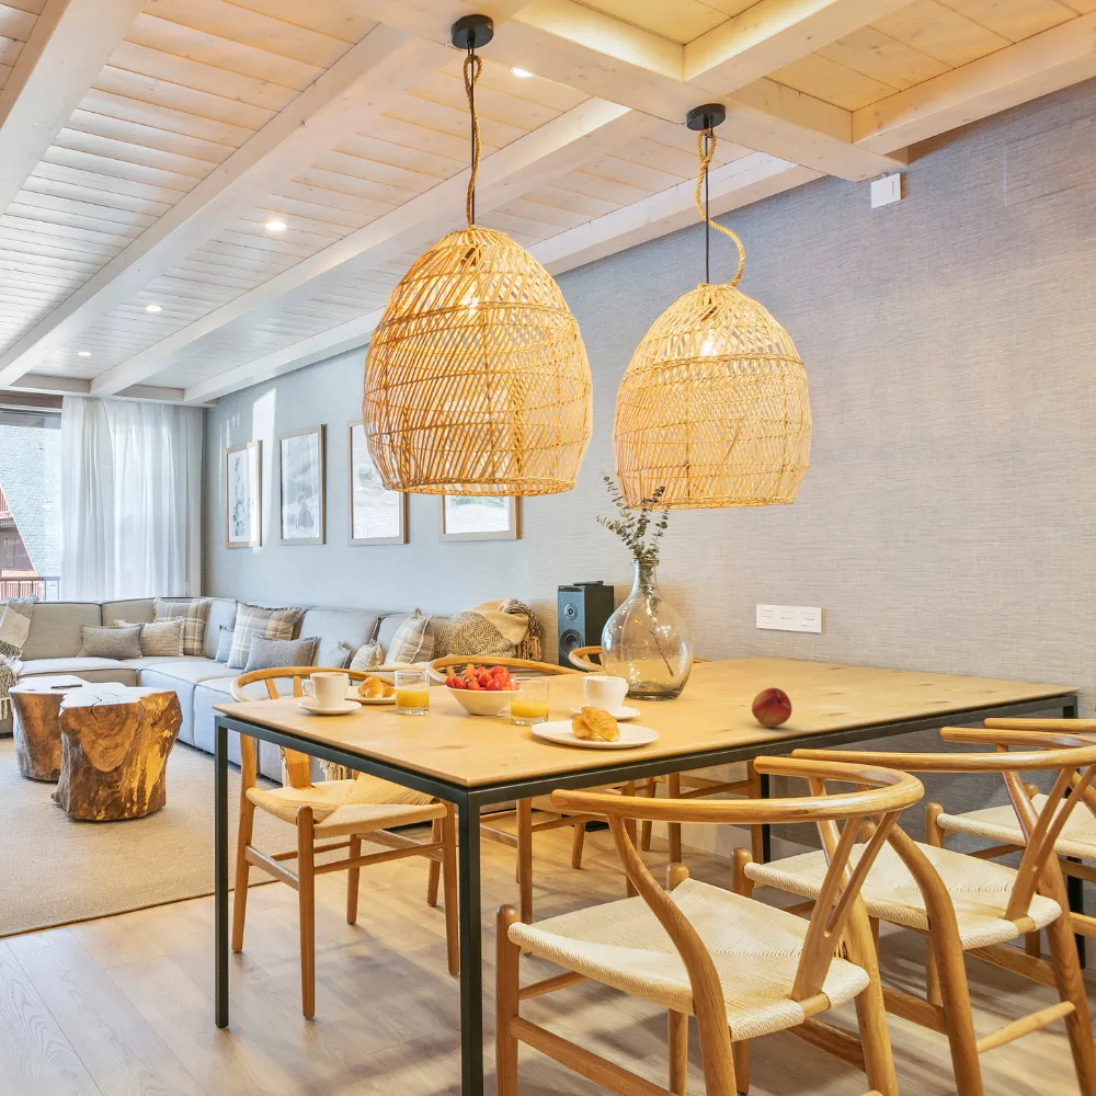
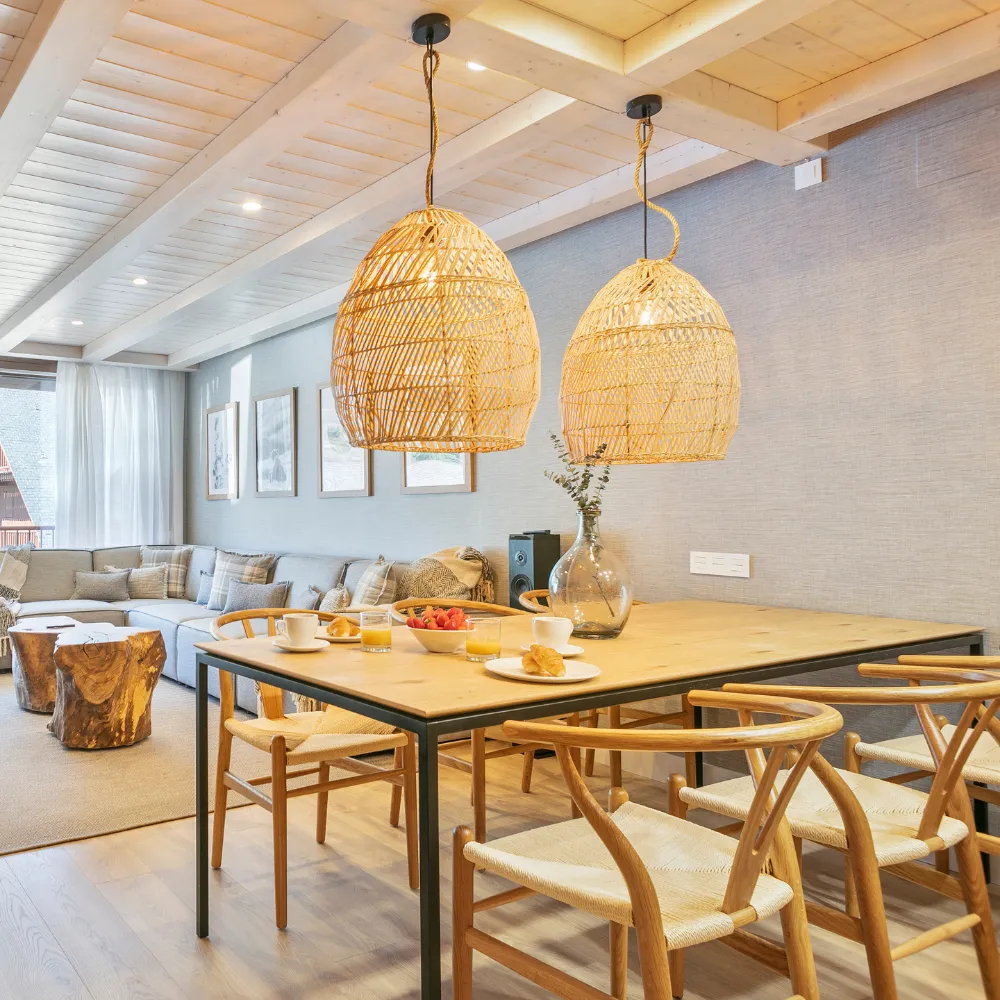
- fruit (770, 707)
